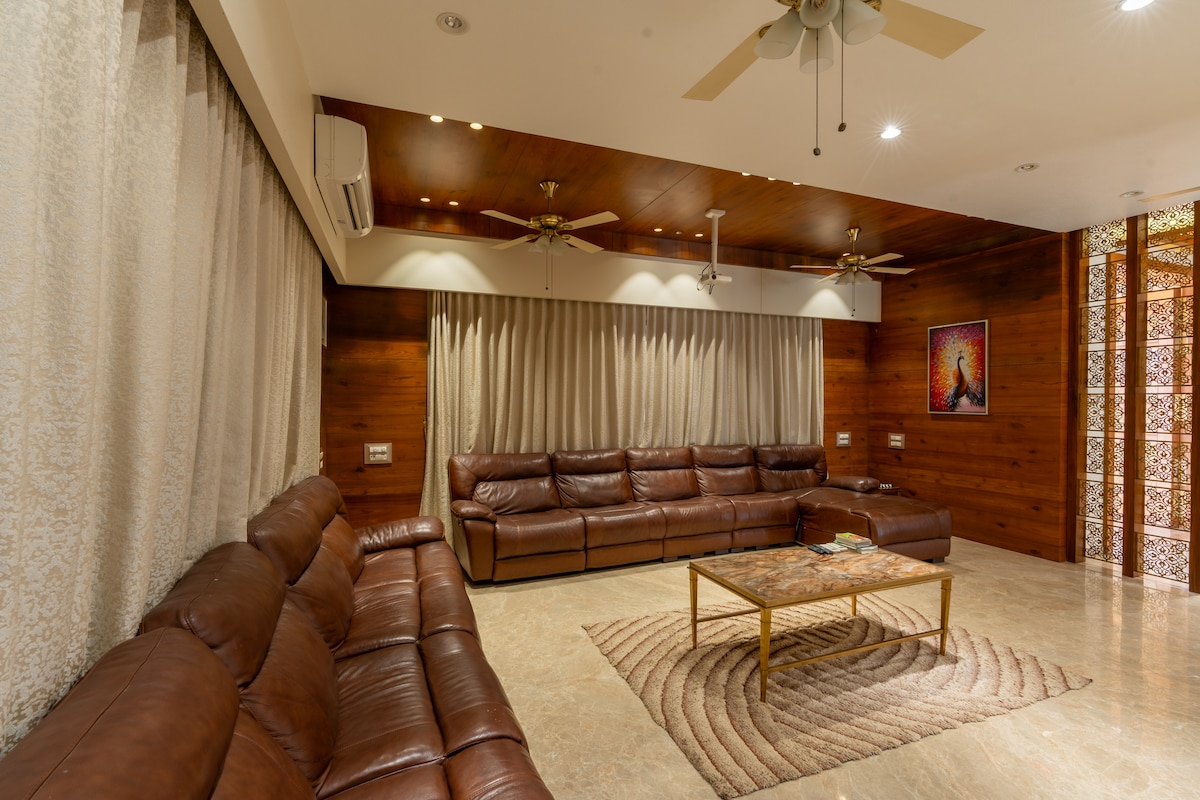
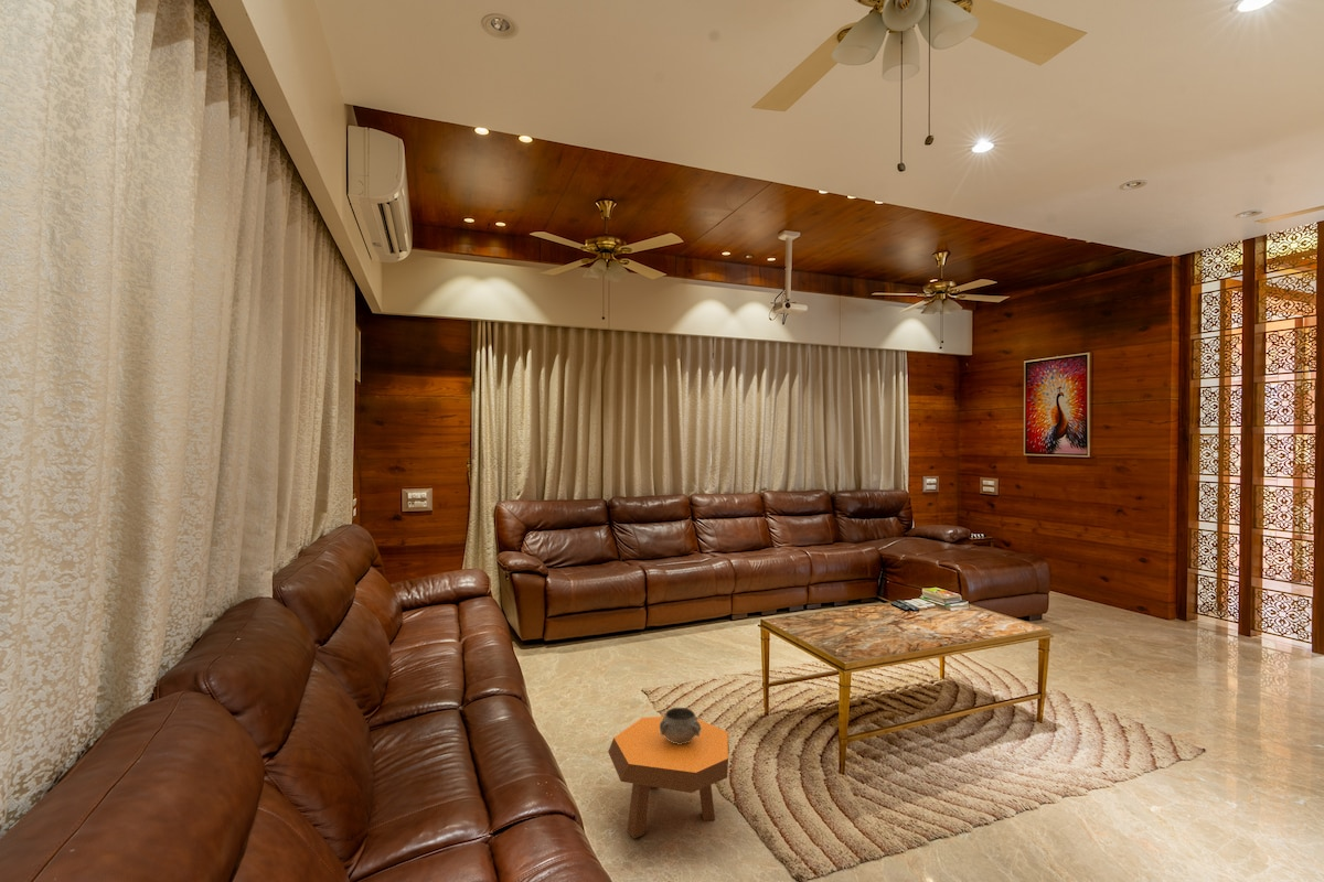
+ footstool (672, 777)
+ decorative bowl (679, 727)
